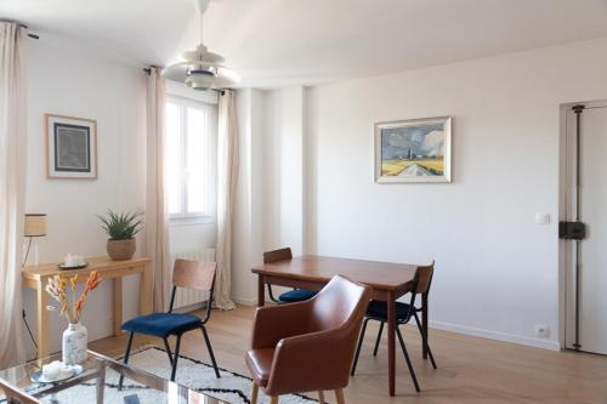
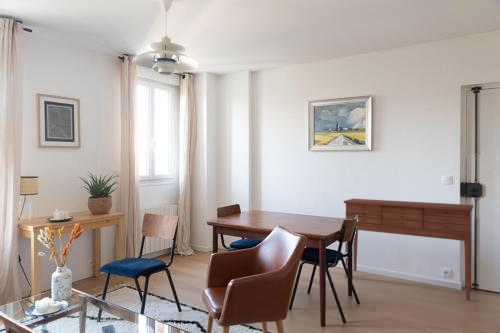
+ console table (404, 234)
